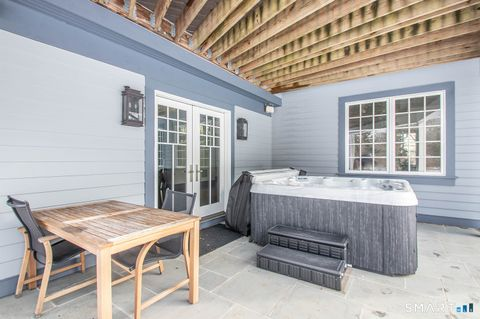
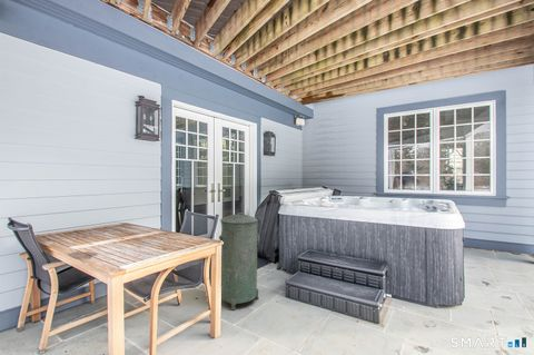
+ trash can (239, 256)
